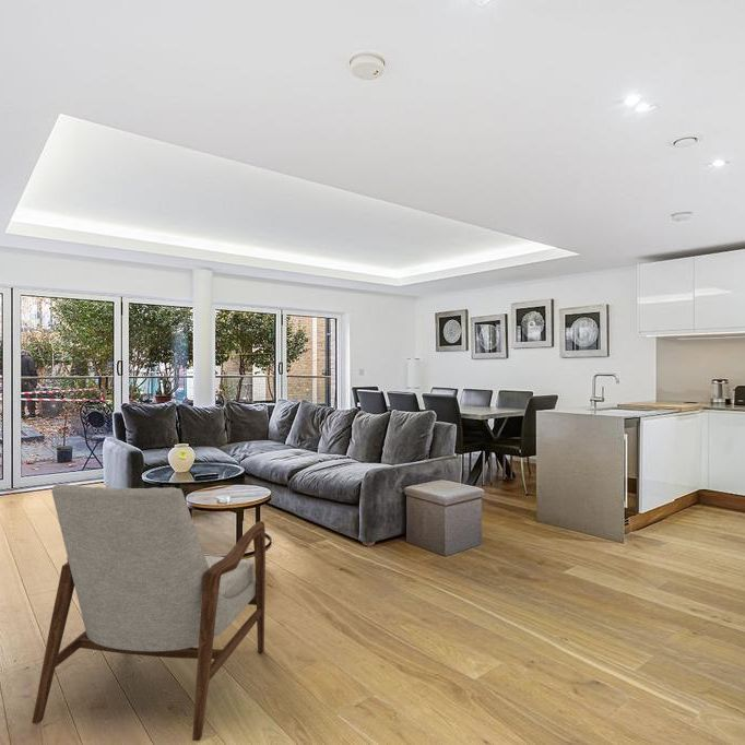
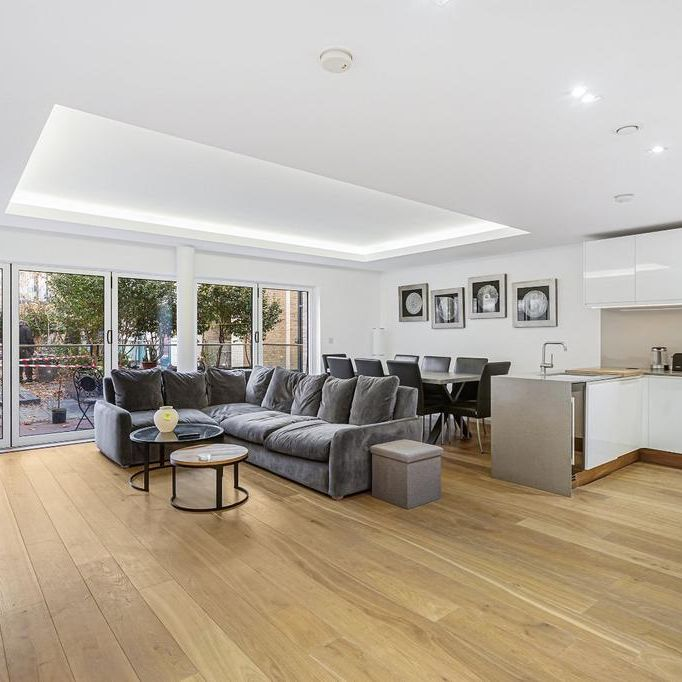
- armchair (161, 576)
